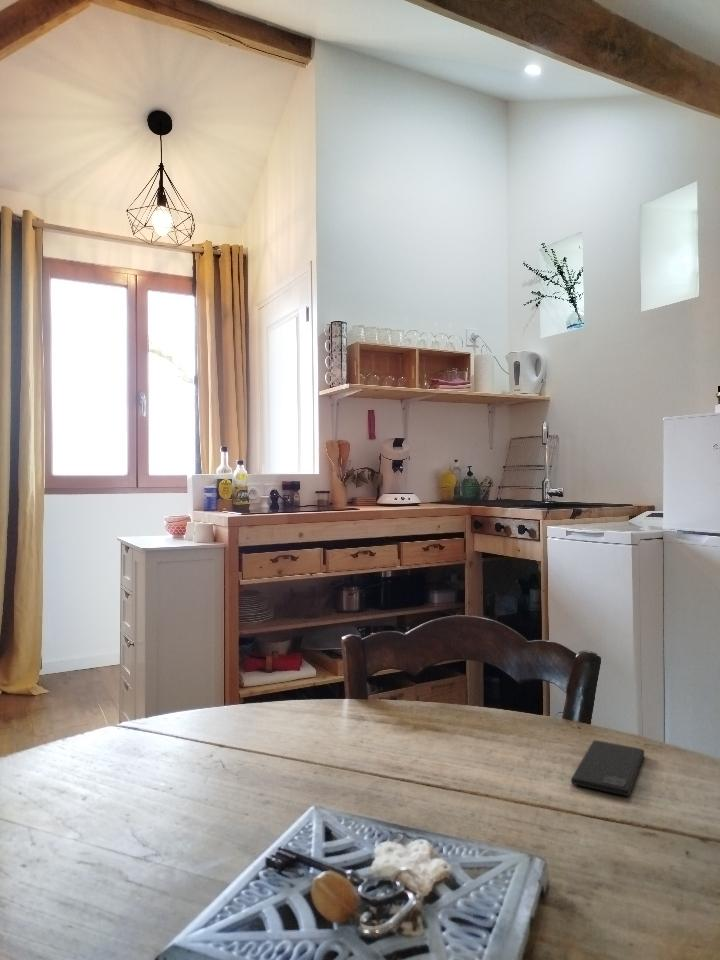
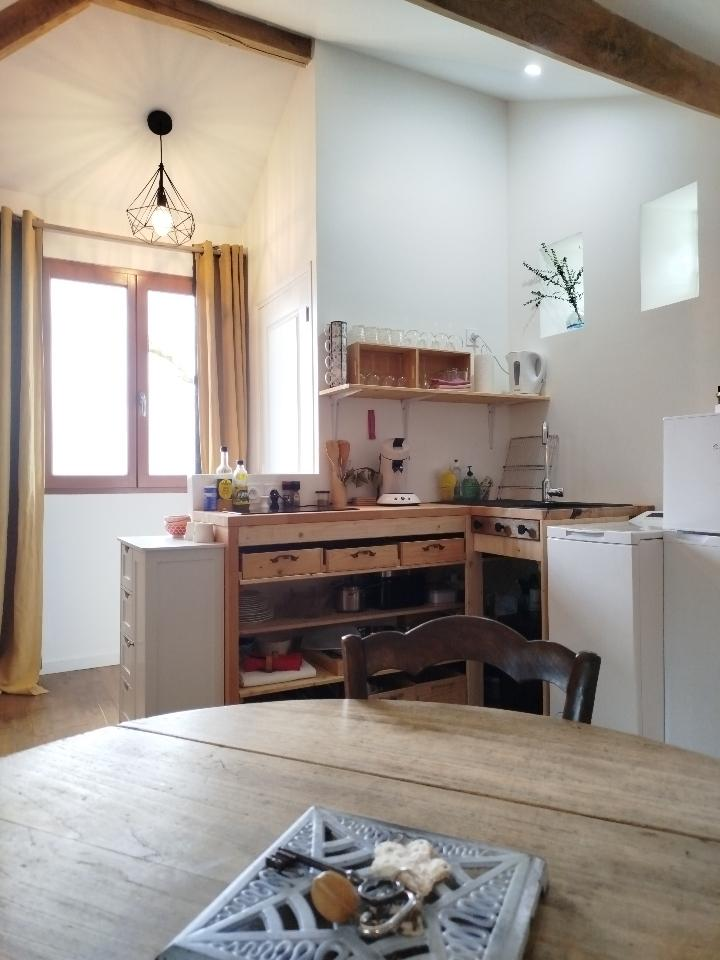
- smartphone (609, 765)
